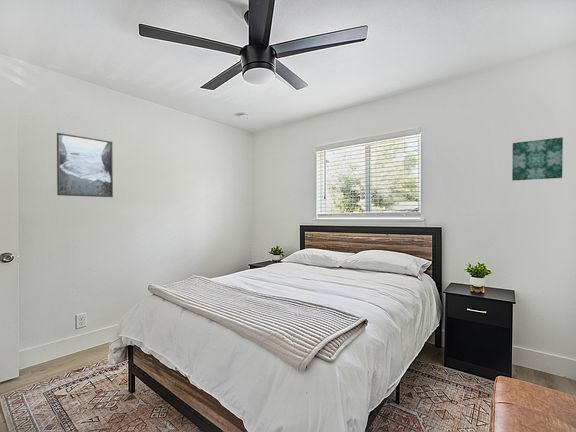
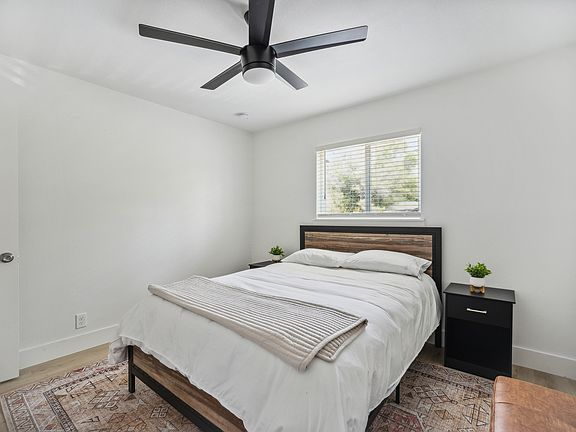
- wall art (536, 159)
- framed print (86, 167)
